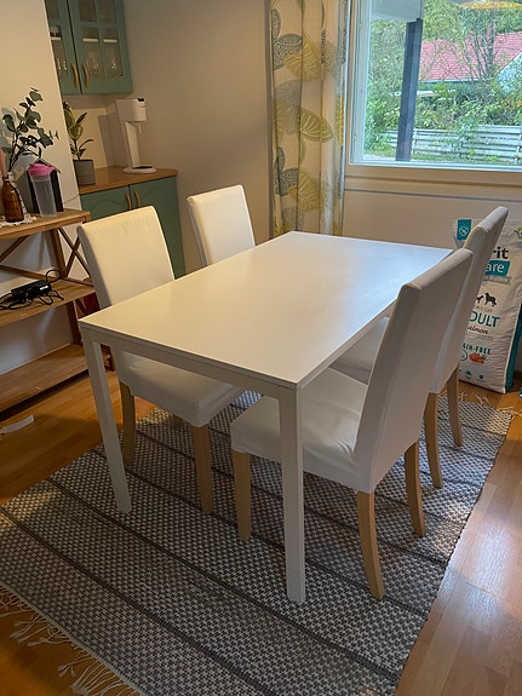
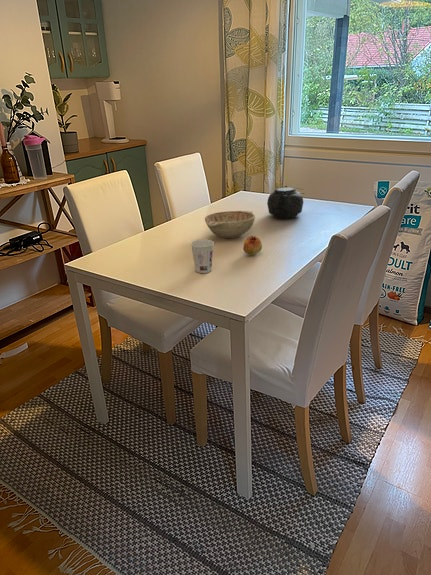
+ decorative bowl (230, 225)
+ cup (202, 256)
+ fruit (252, 244)
+ teapot (284, 203)
